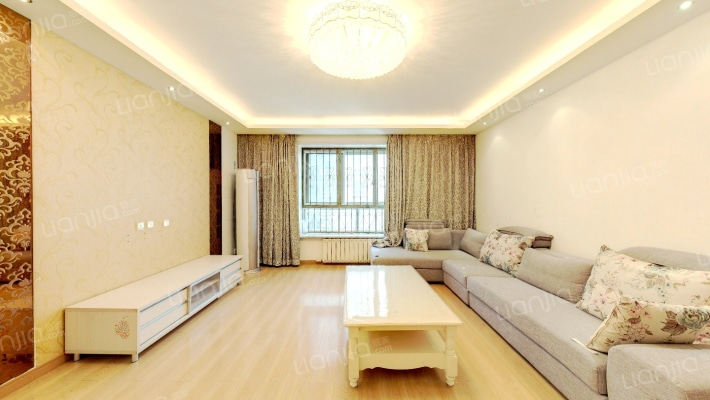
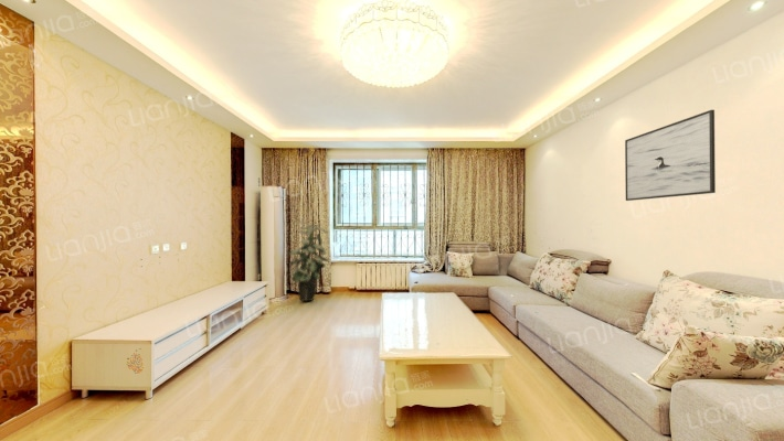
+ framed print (663, 162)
+ indoor plant (307, 260)
